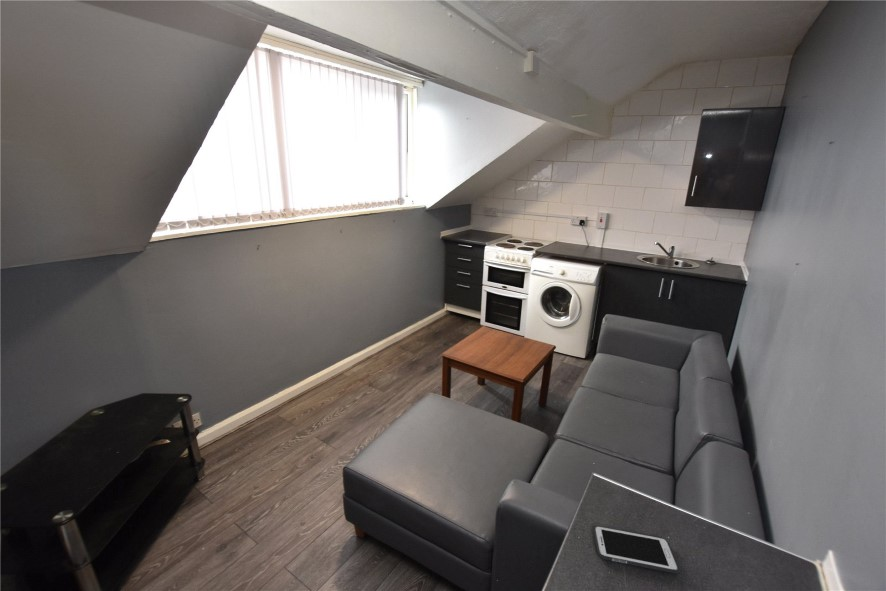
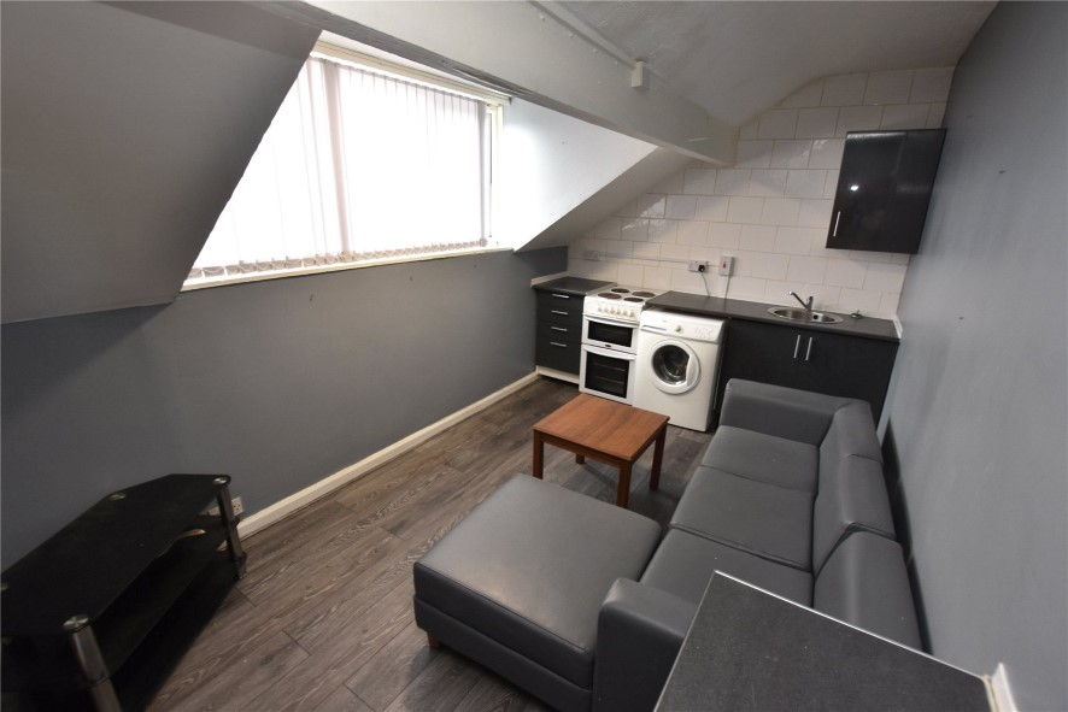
- cell phone (633, 548)
